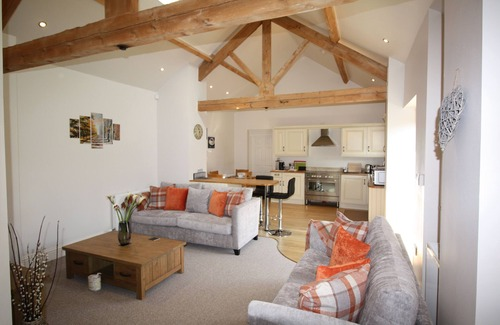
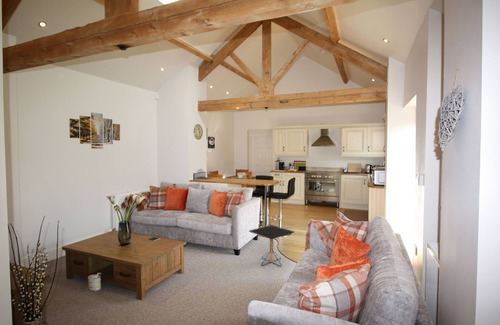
+ side table (271, 246)
